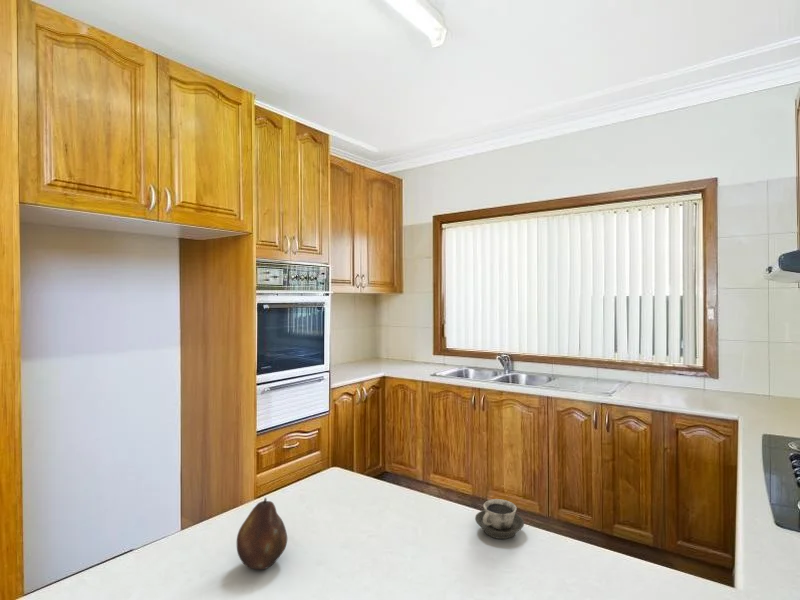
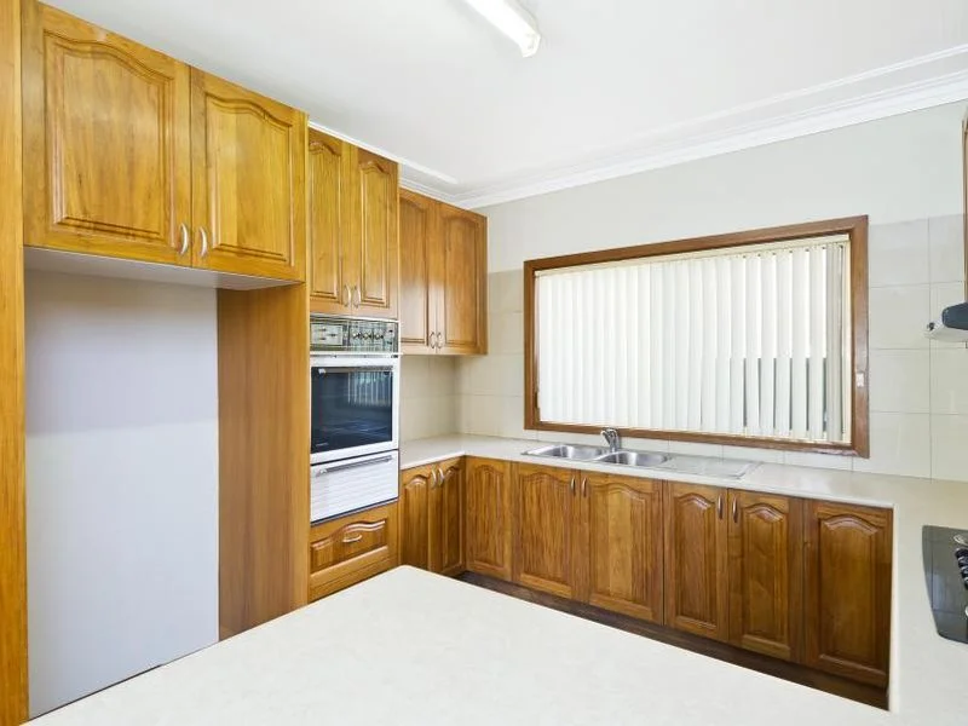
- fruit (262, 531)
- cup (499, 518)
